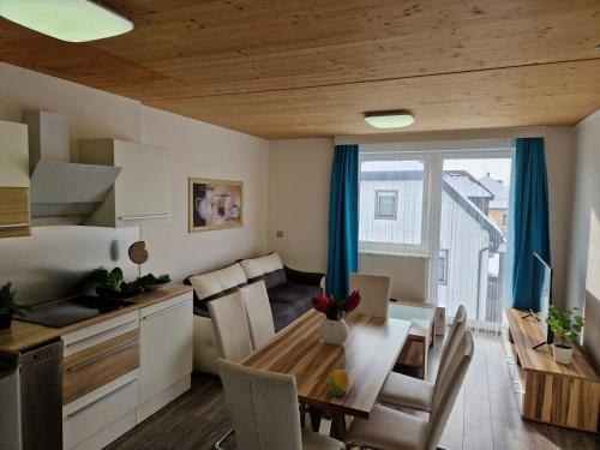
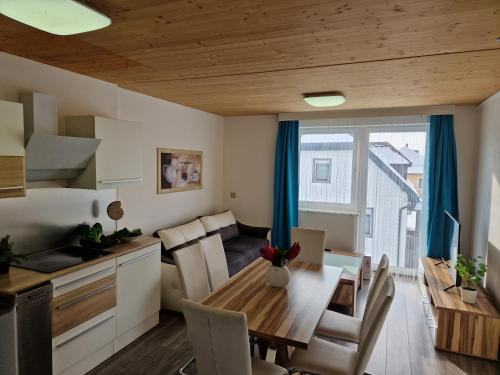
- fruit (337, 382)
